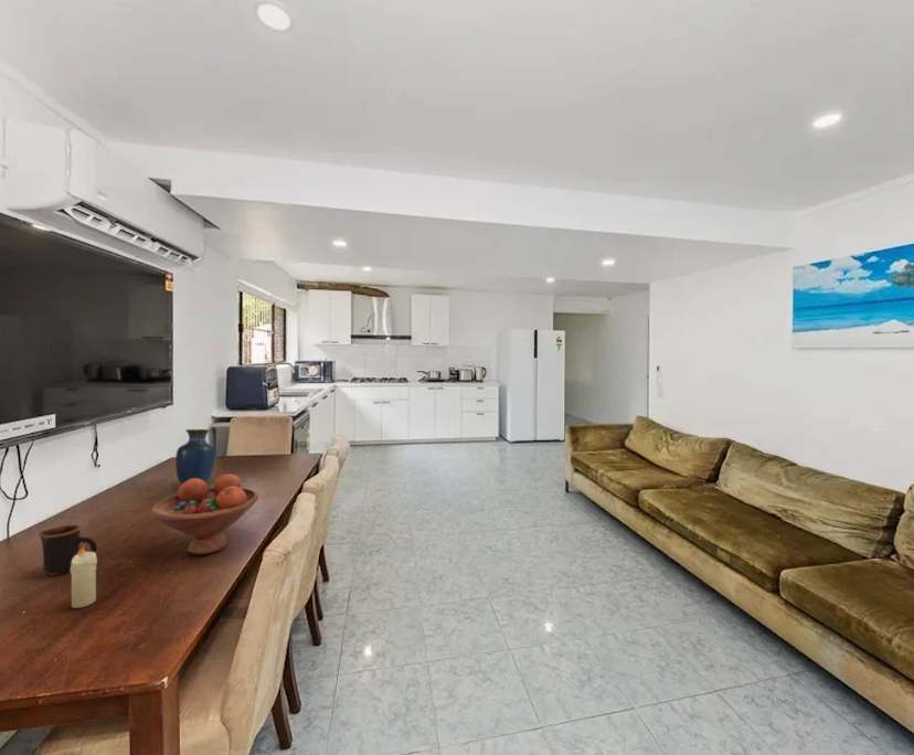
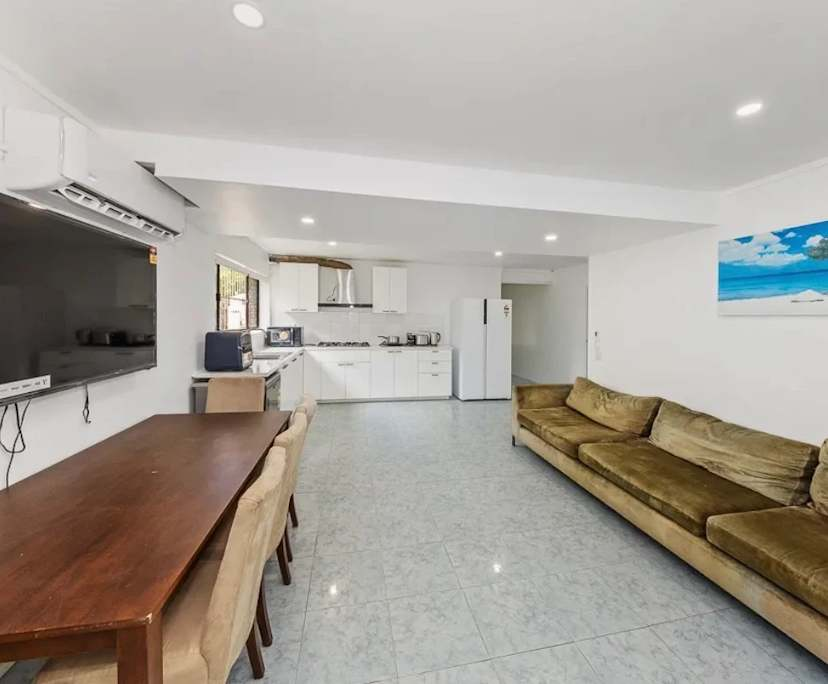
- vase (195, 457)
- candle (84, 574)
- mug (68, 549)
- fruit bowl (208, 514)
